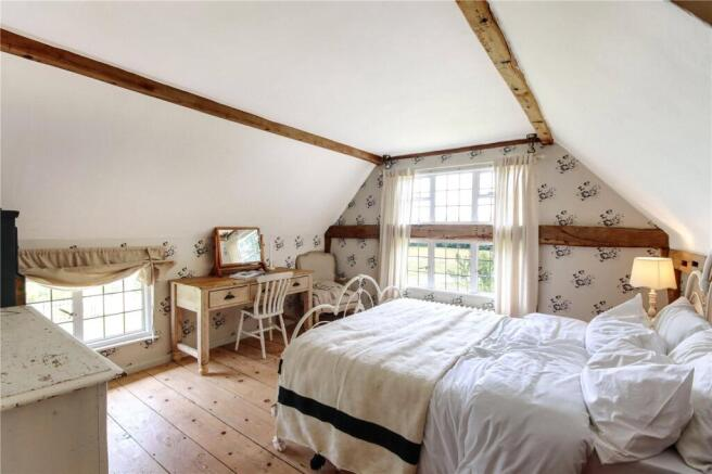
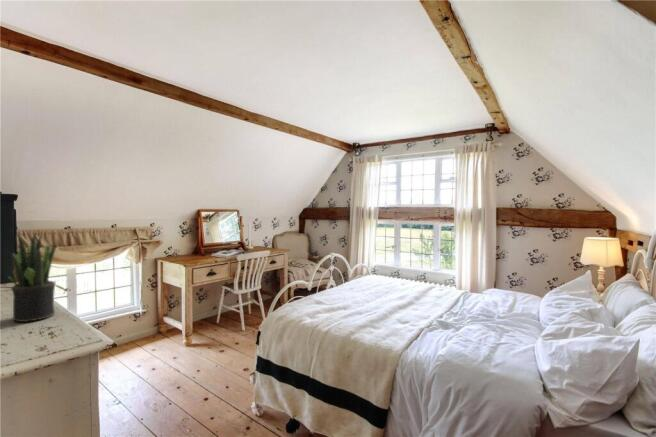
+ potted plant (33, 275)
